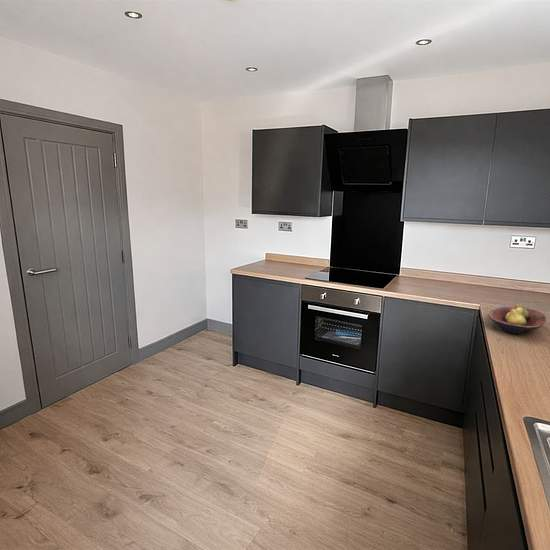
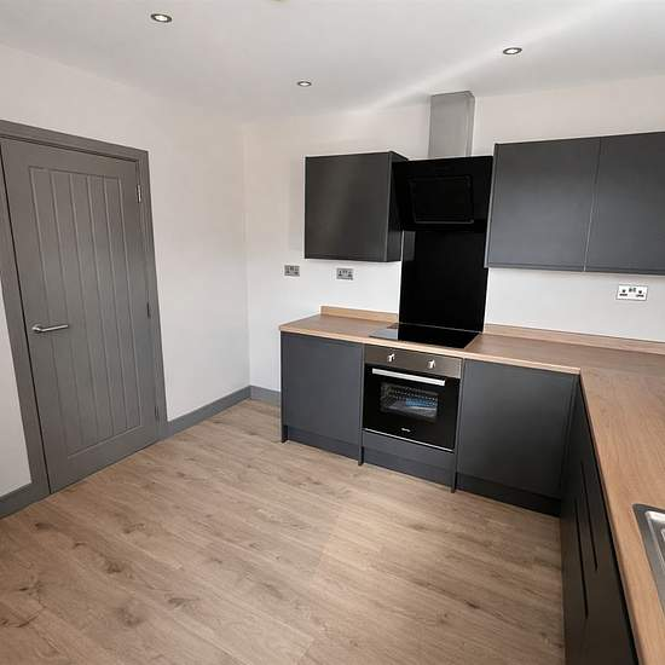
- fruit bowl (517, 316)
